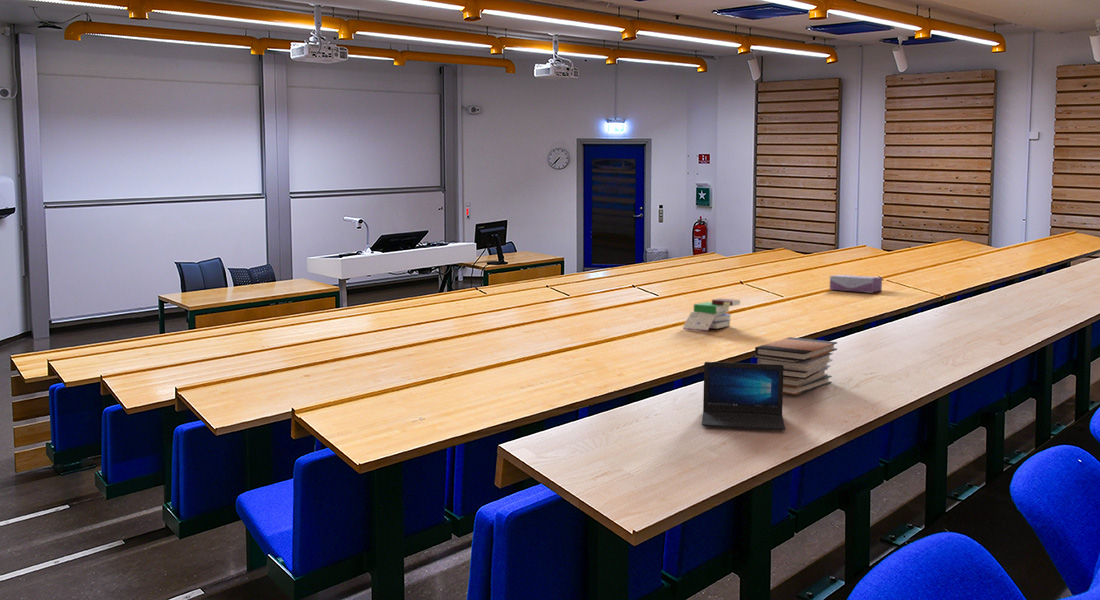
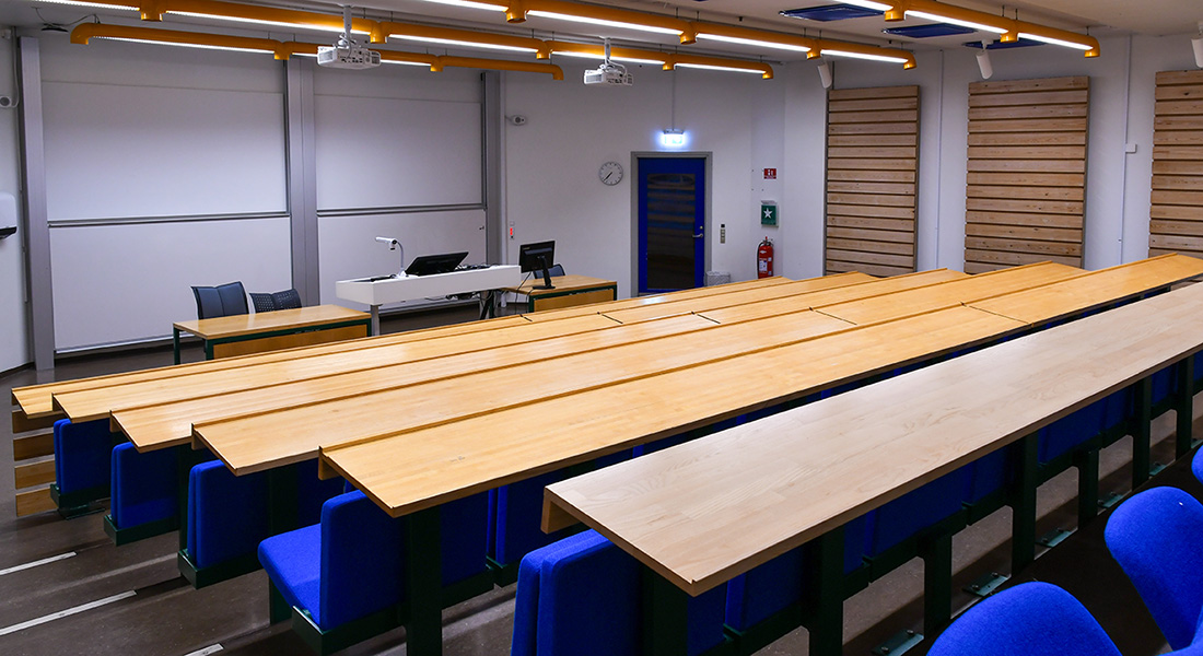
- book (711, 313)
- laptop (743, 394)
- tissue box (855, 283)
- book stack (795, 364)
